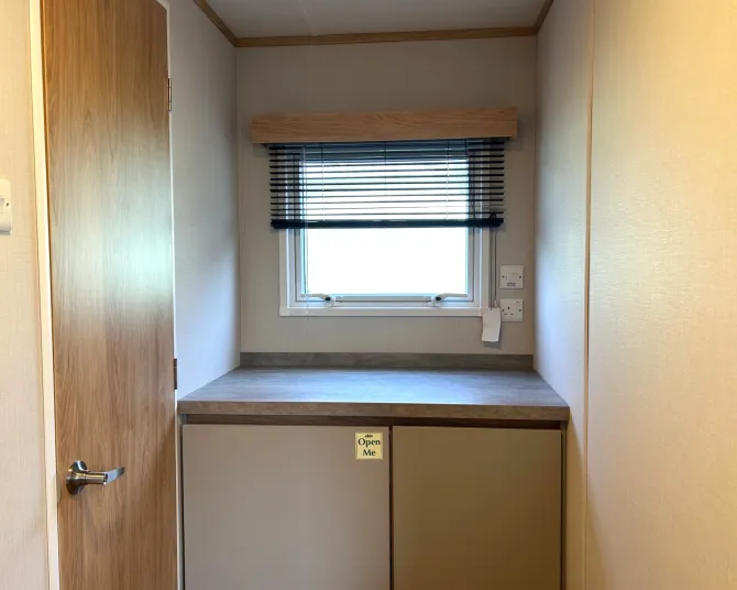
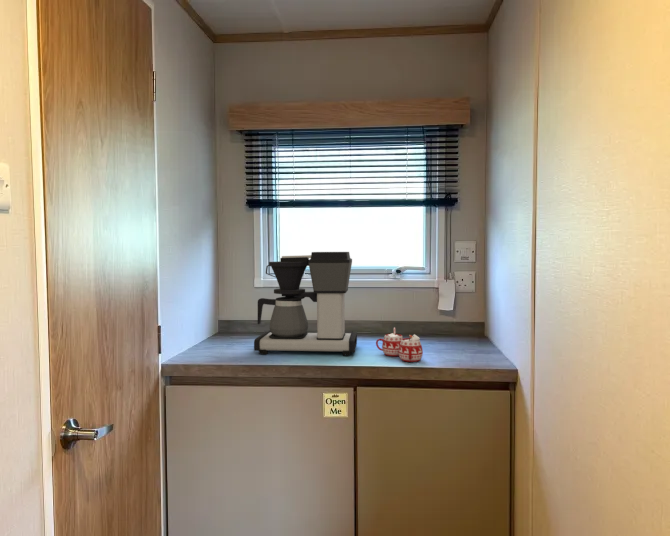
+ coffee maker (303, 298)
+ mug (398, 344)
